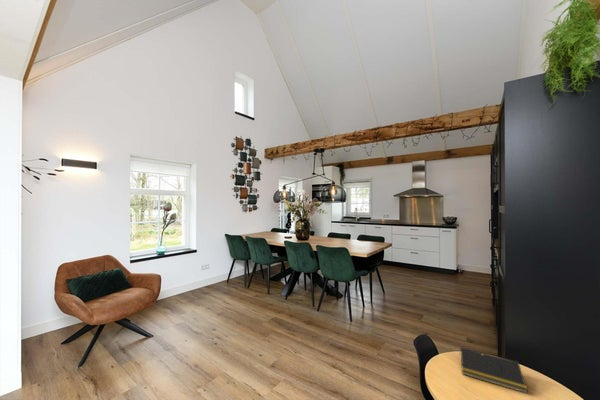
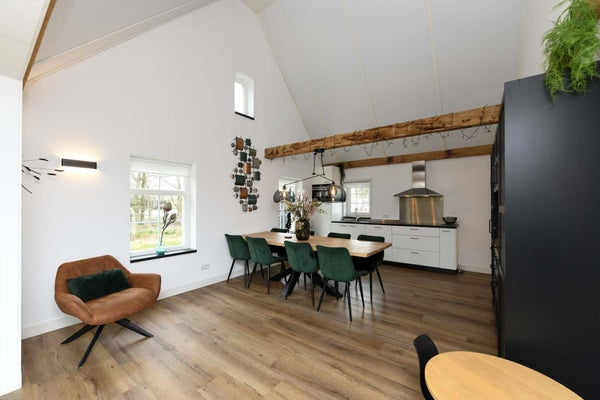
- notepad (490, 367)
